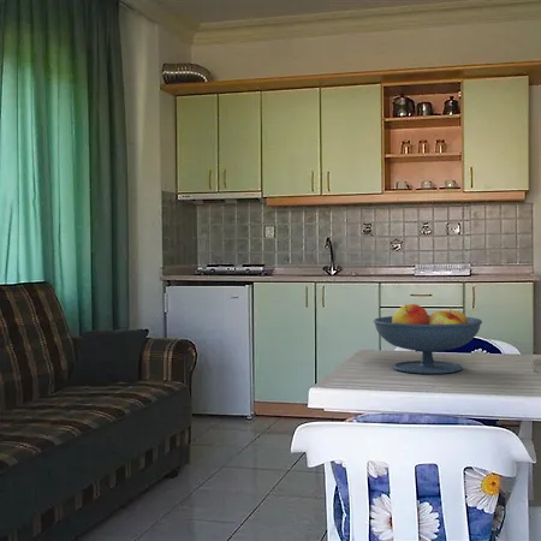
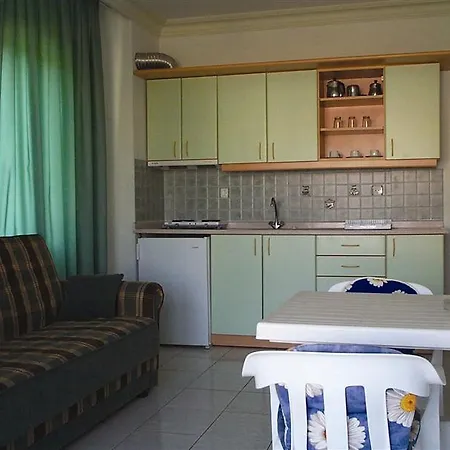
- fruit bowl (427, 335)
